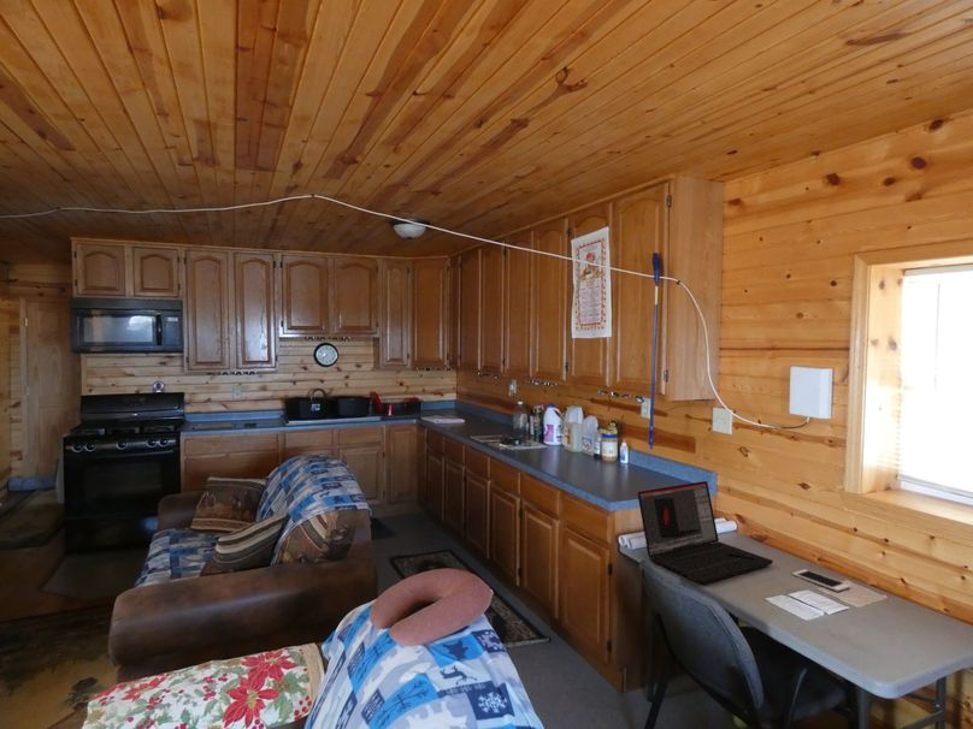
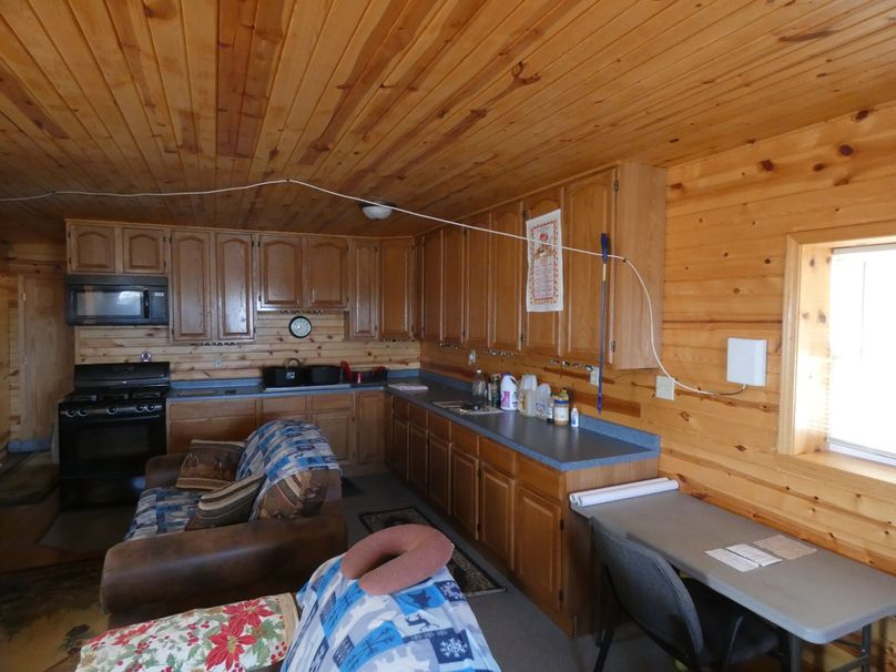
- laptop (704, 527)
- cell phone (820, 580)
